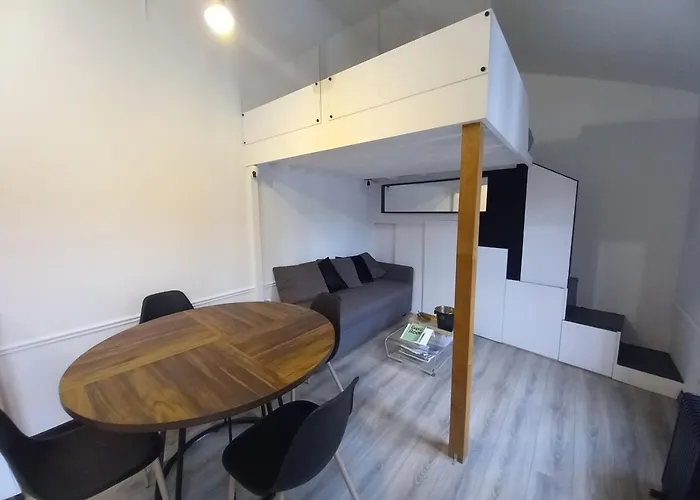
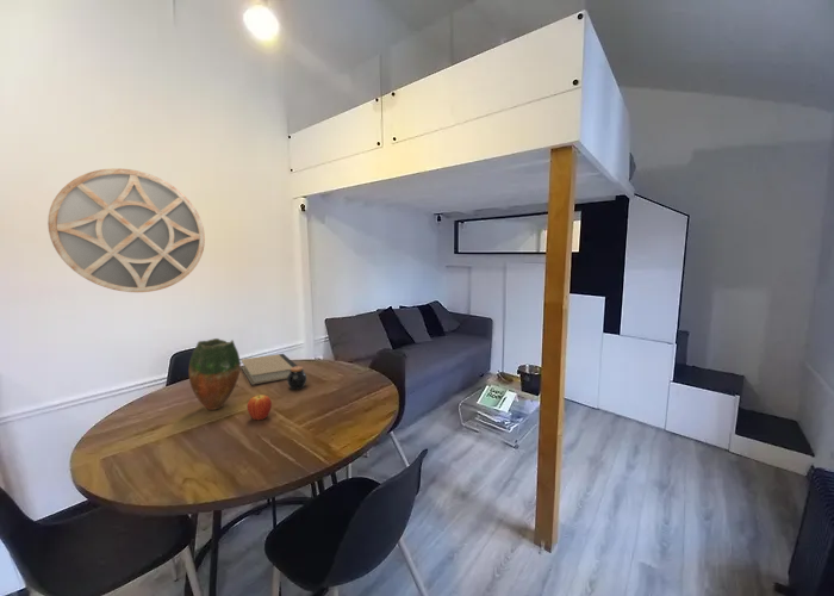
+ vase (216, 374)
+ book (269, 367)
+ fruit (260, 405)
+ home mirror (136, 231)
+ jar (297, 377)
